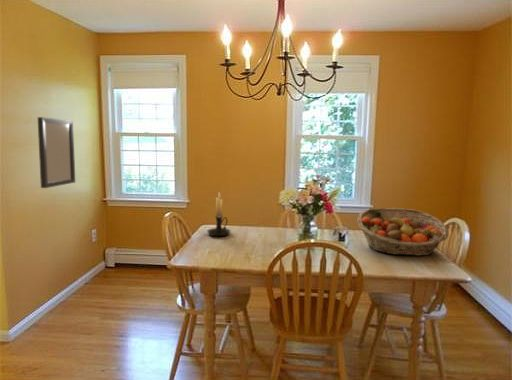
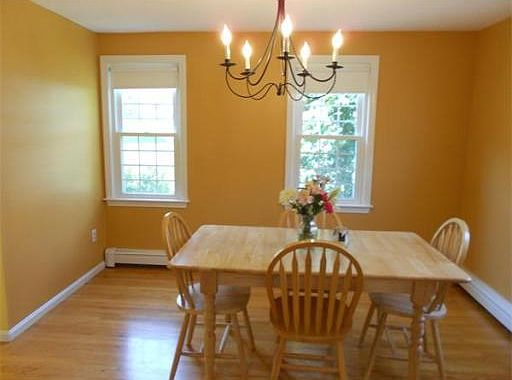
- fruit basket (400, 230)
- candle holder (220, 212)
- home mirror (57, 152)
